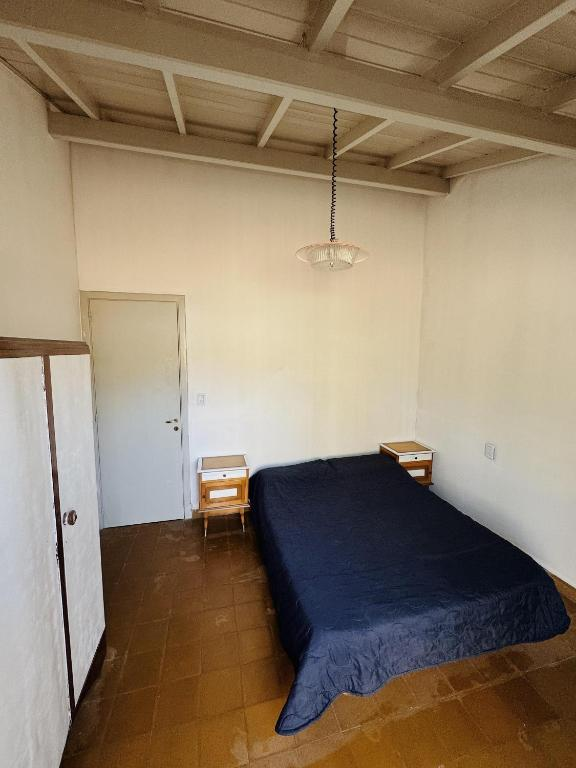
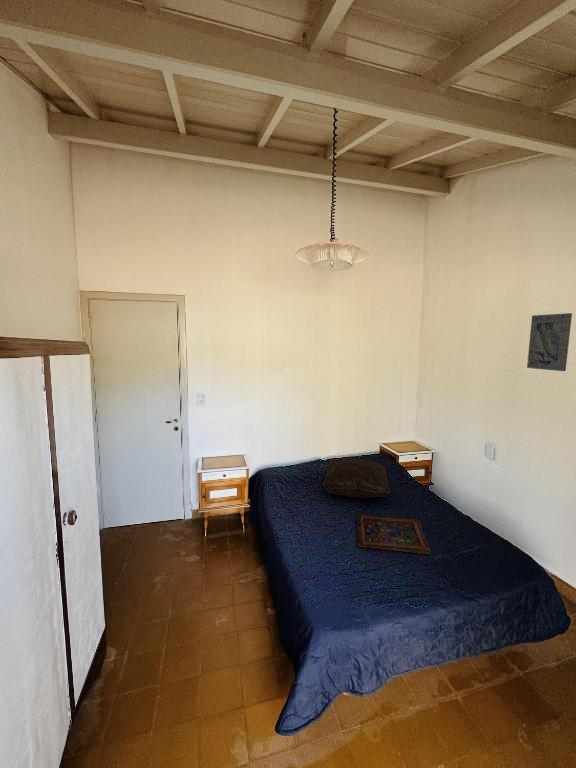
+ painted panel (390, 532)
+ pillow (355, 478)
+ wall art (548, 342)
